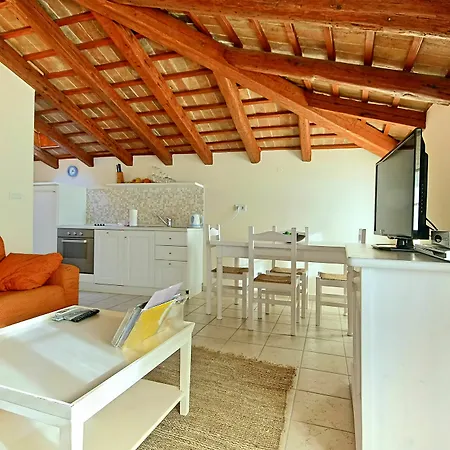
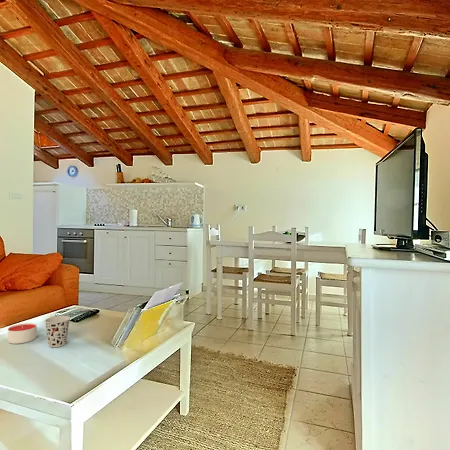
+ cup (57, 331)
+ candle (22, 332)
